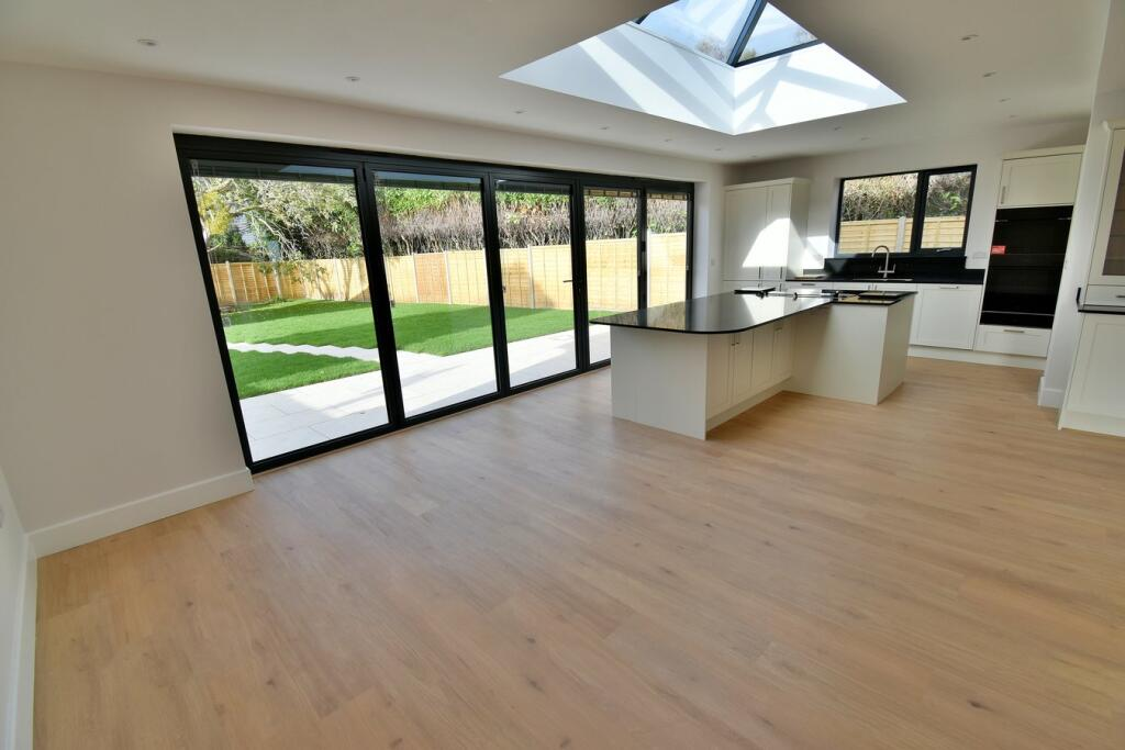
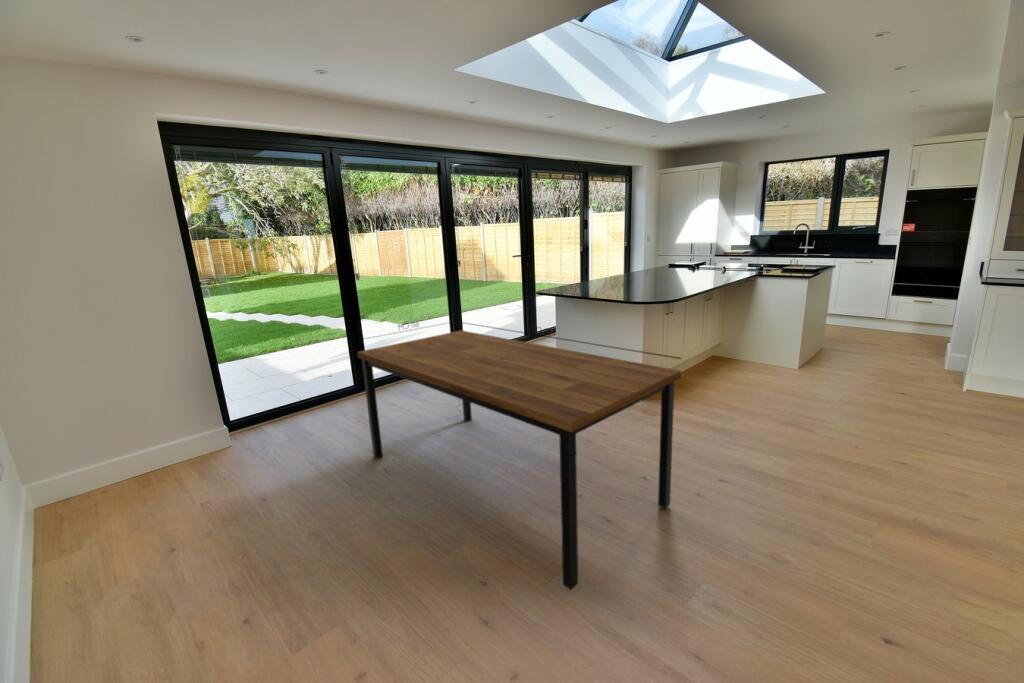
+ dining table (491, 408)
